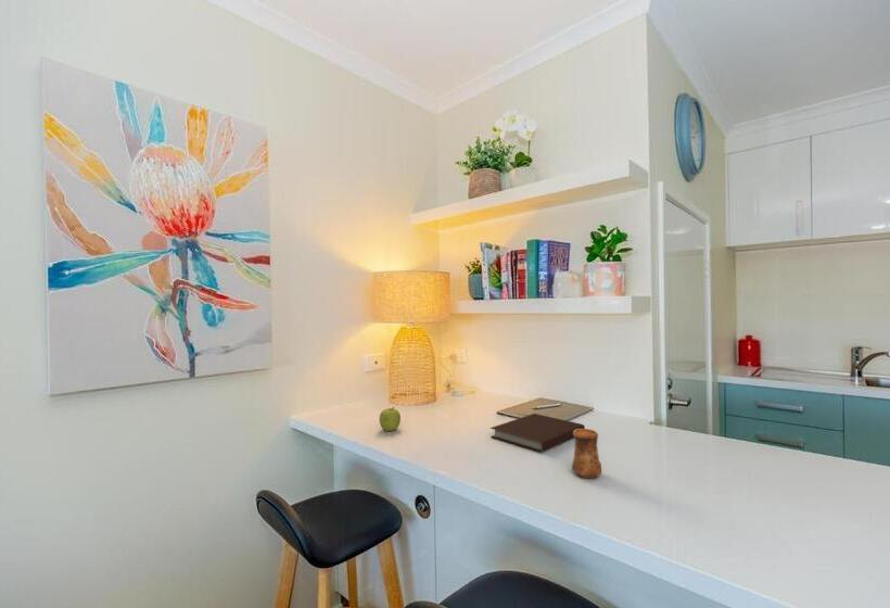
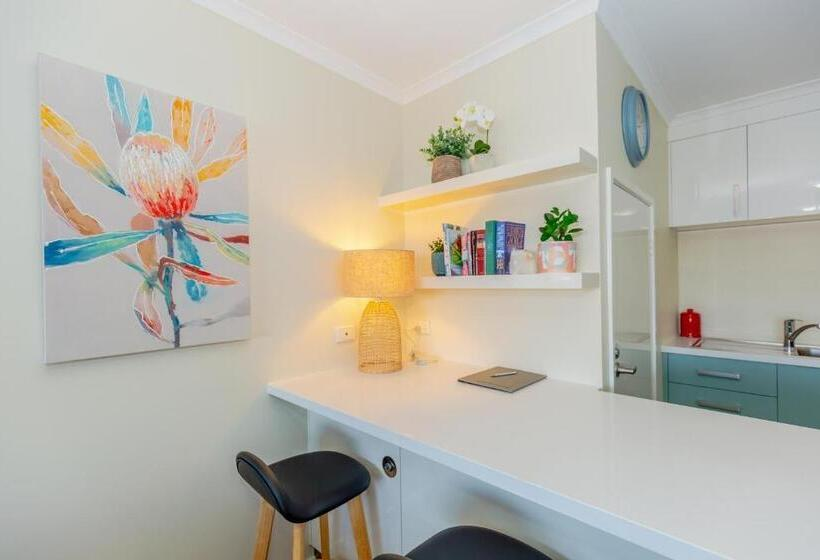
- fruit (390, 418)
- cup (586, 453)
- notebook (537, 430)
